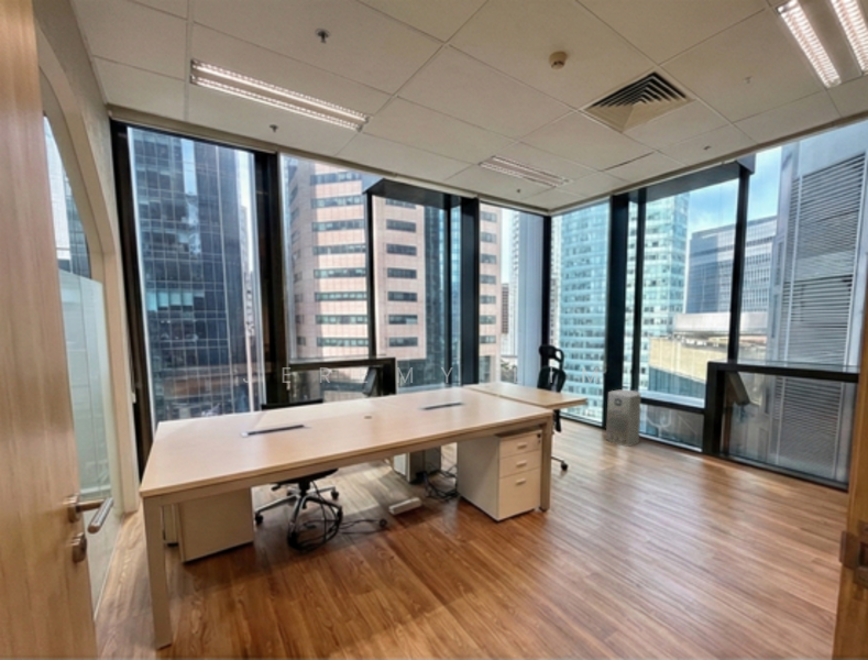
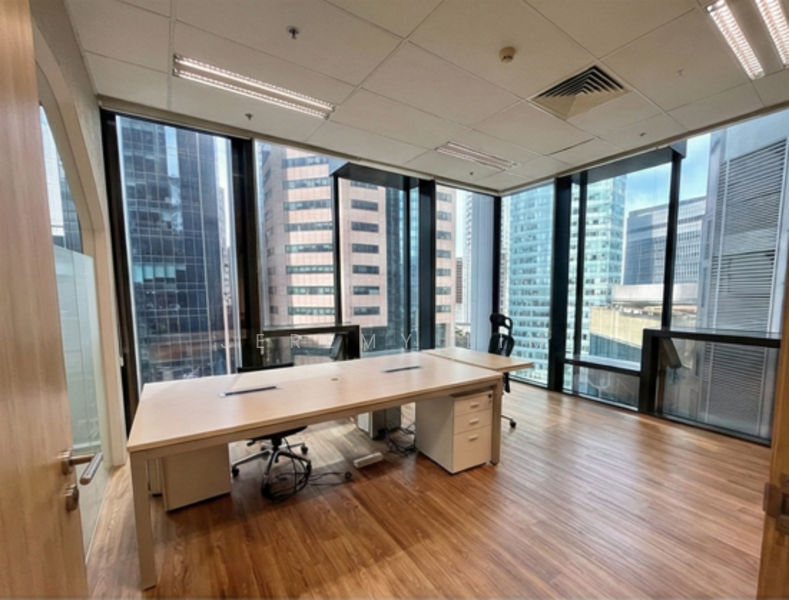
- air purifier (624, 416)
